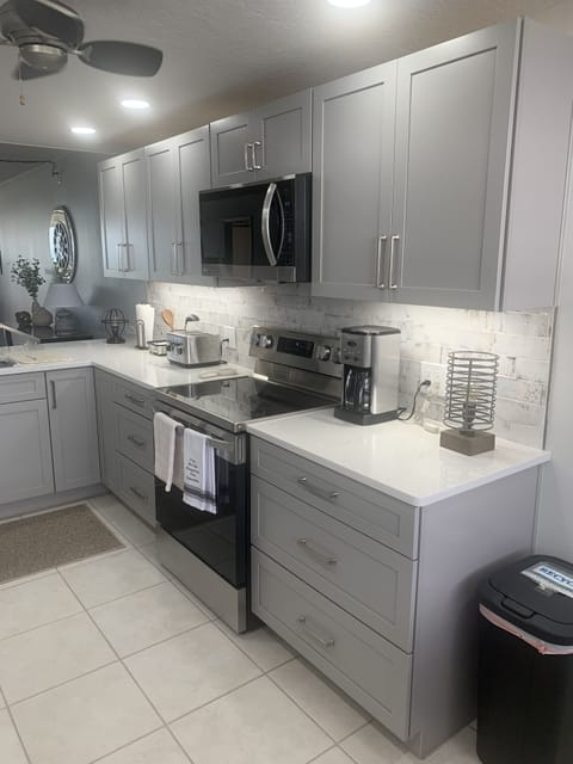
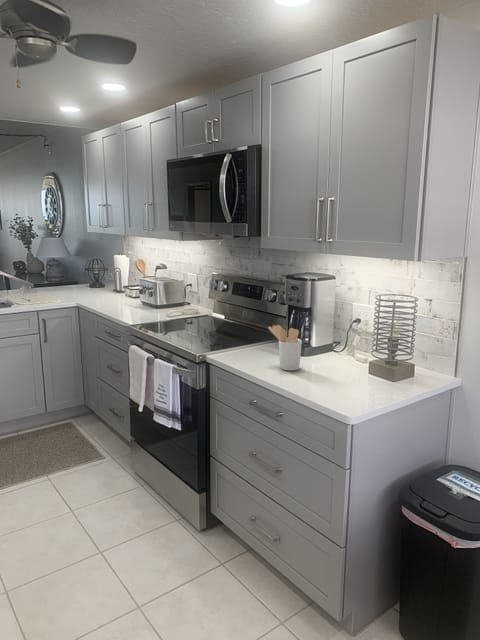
+ utensil holder (284, 346)
